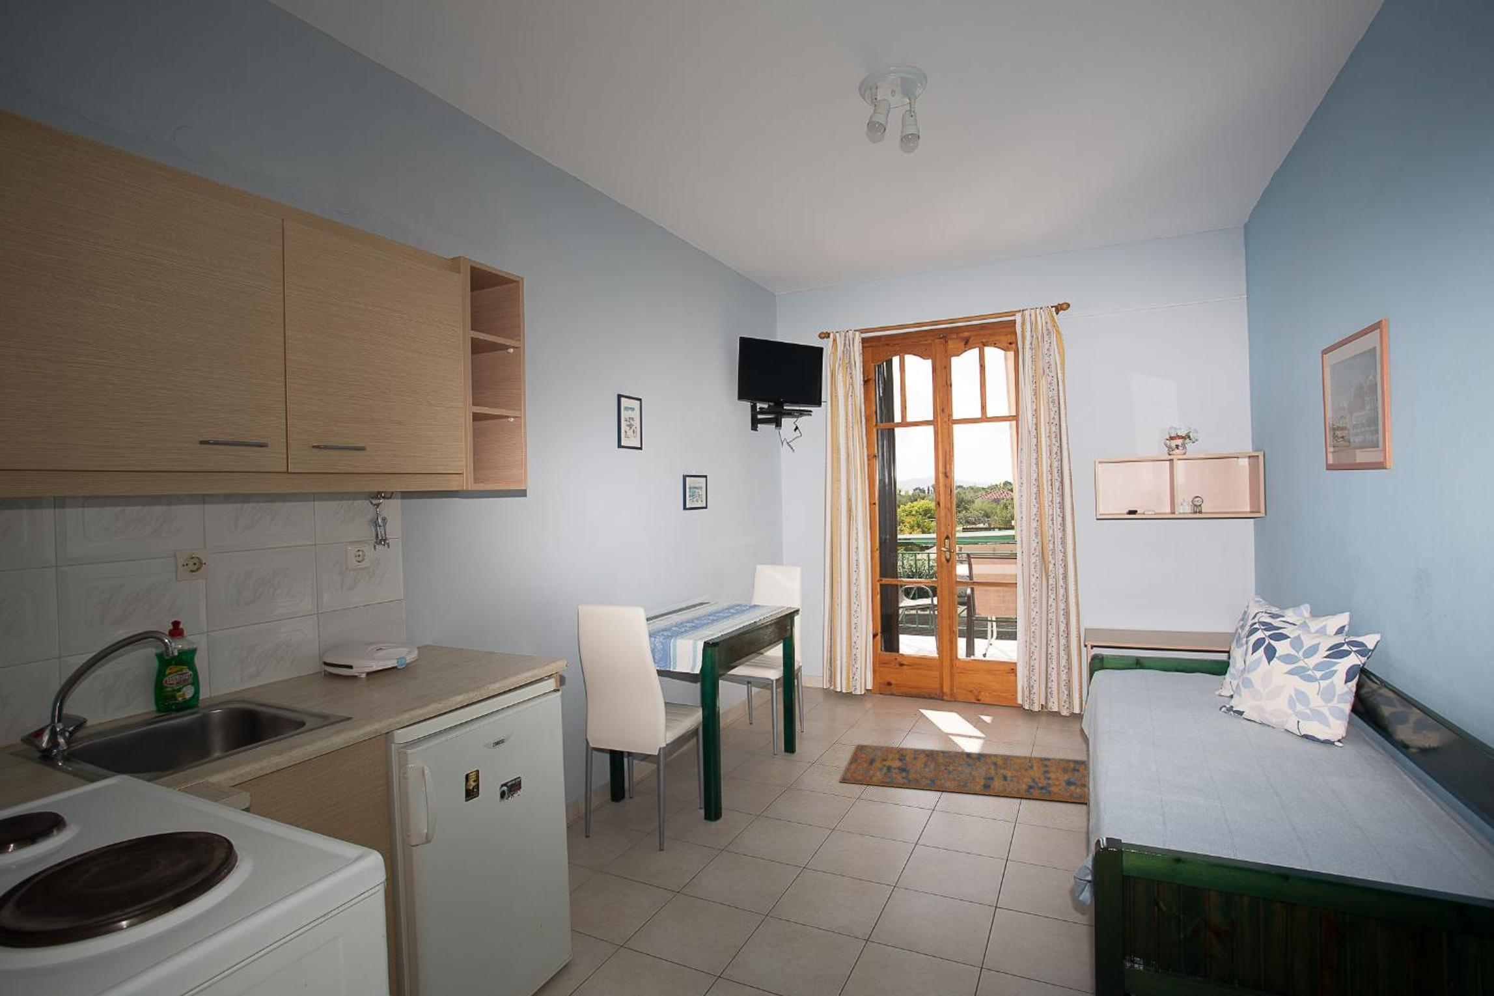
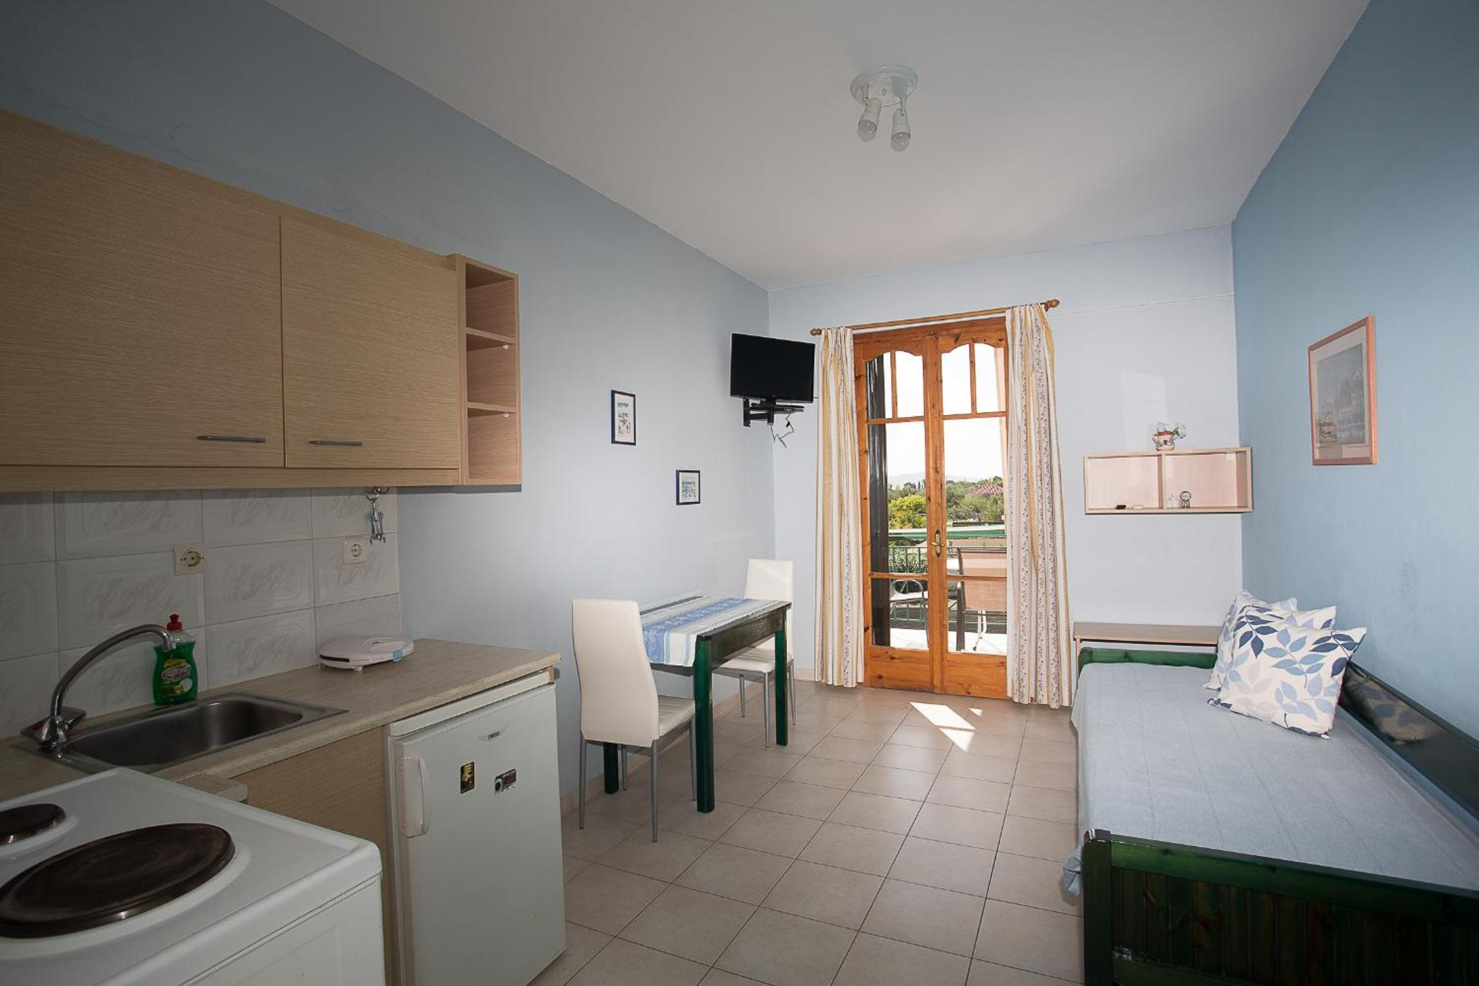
- rug (1033, 776)
